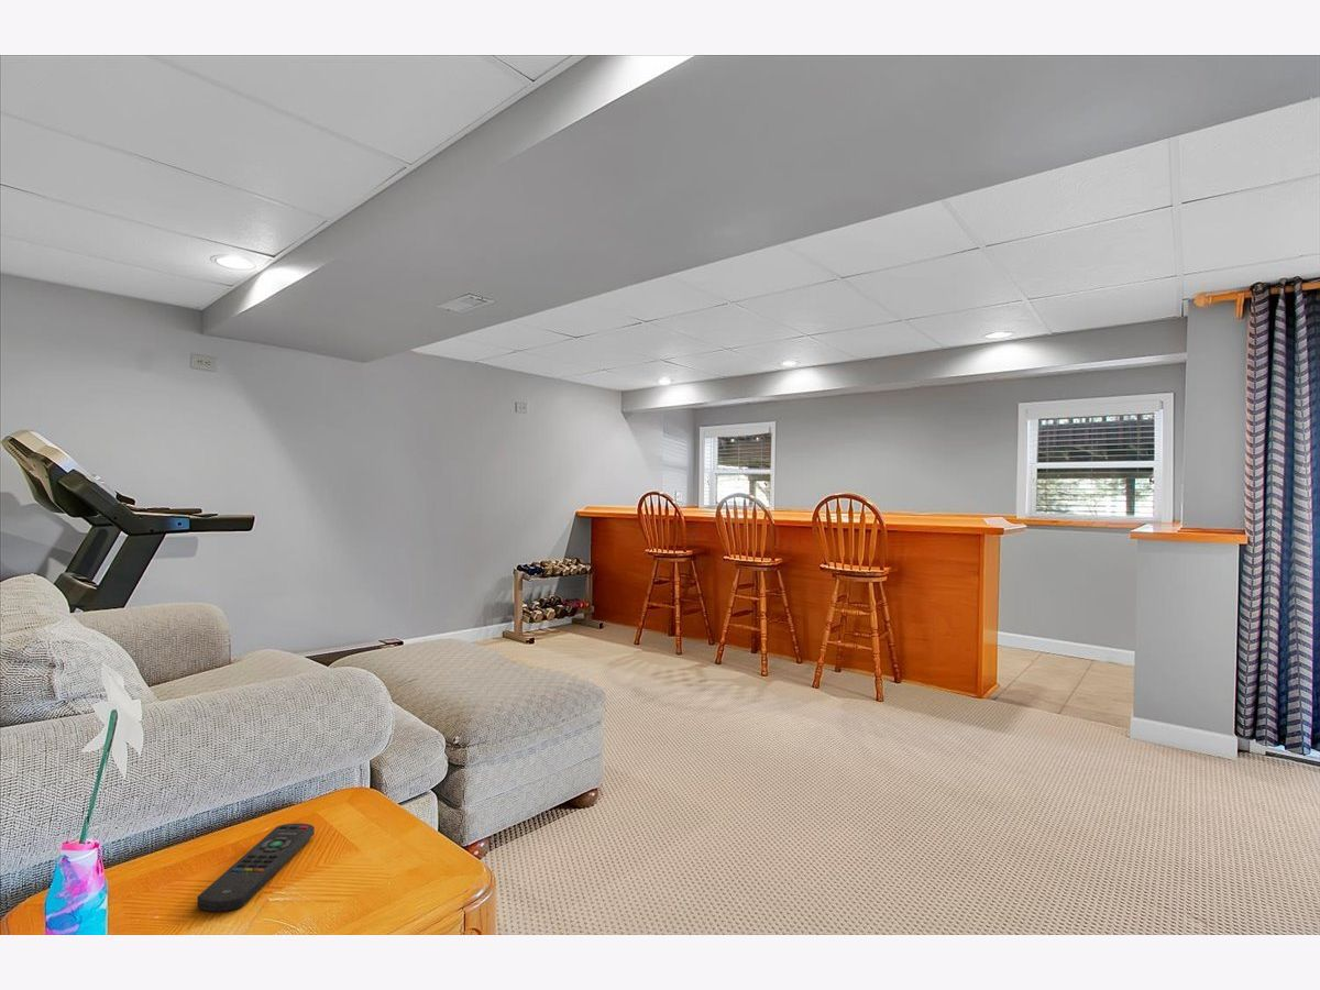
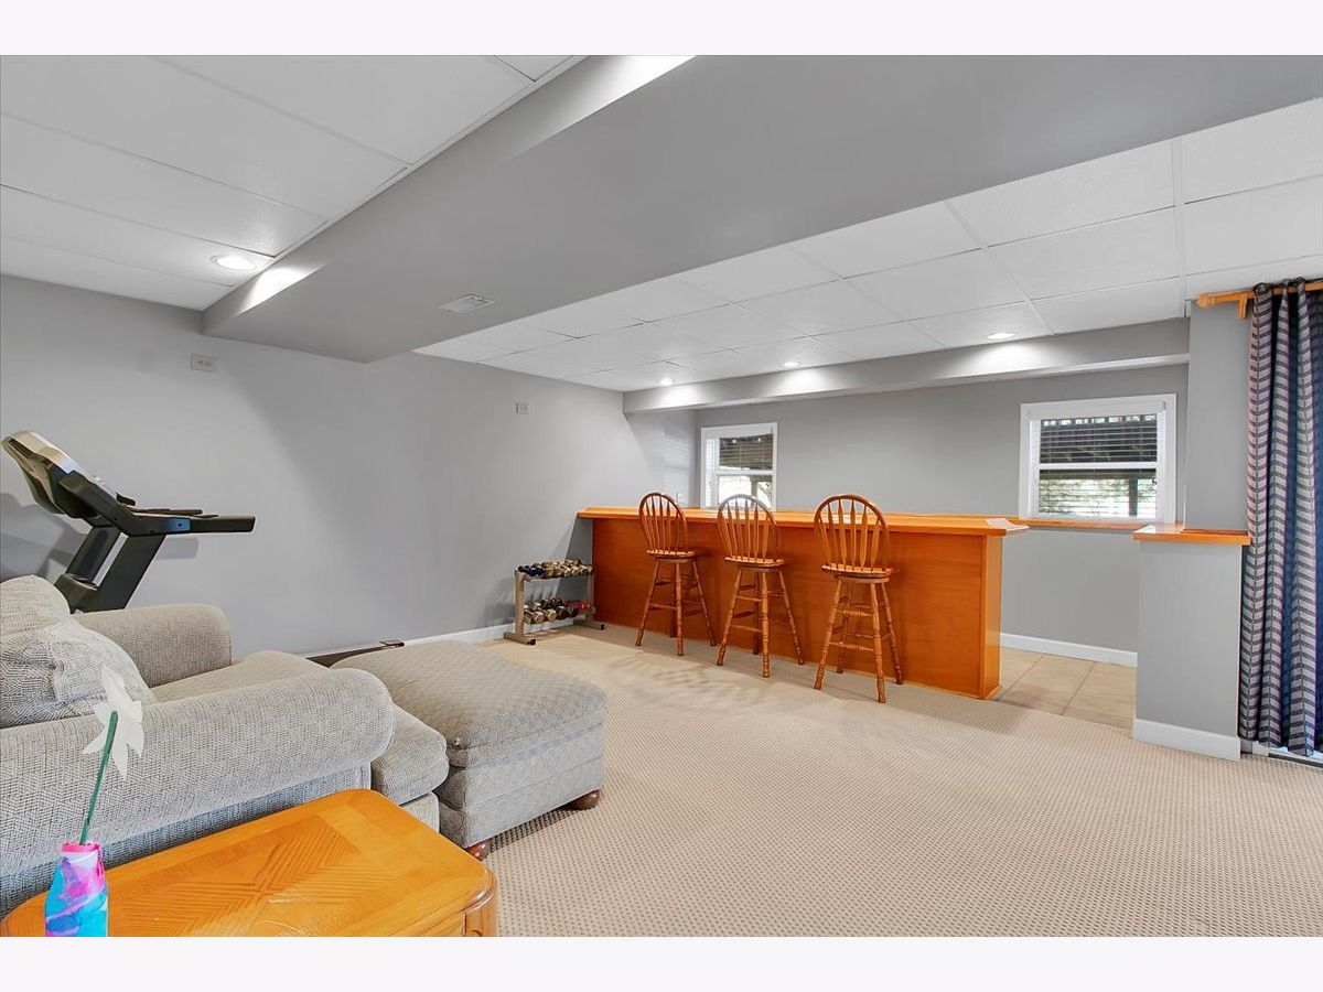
- remote control (261, 861)
